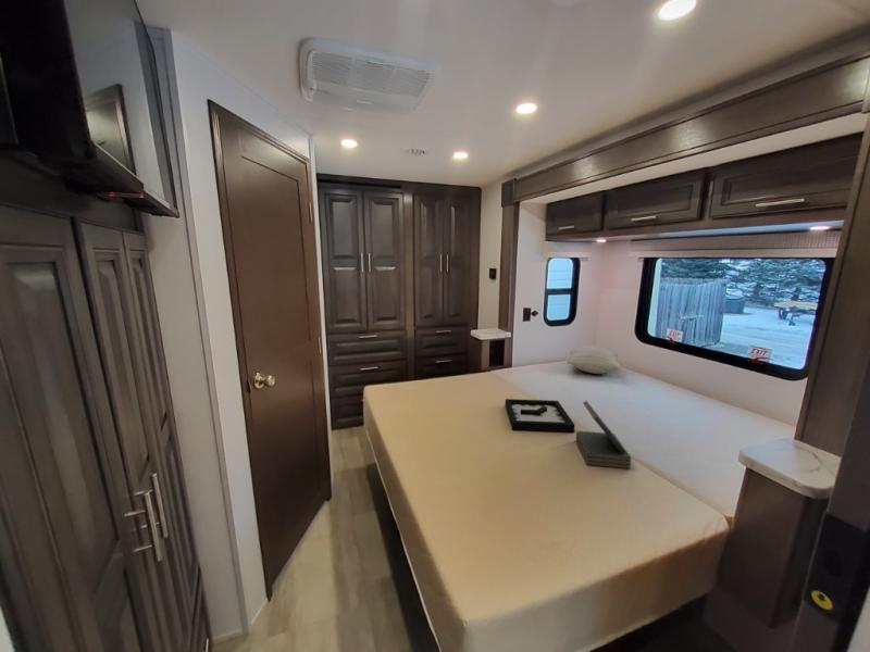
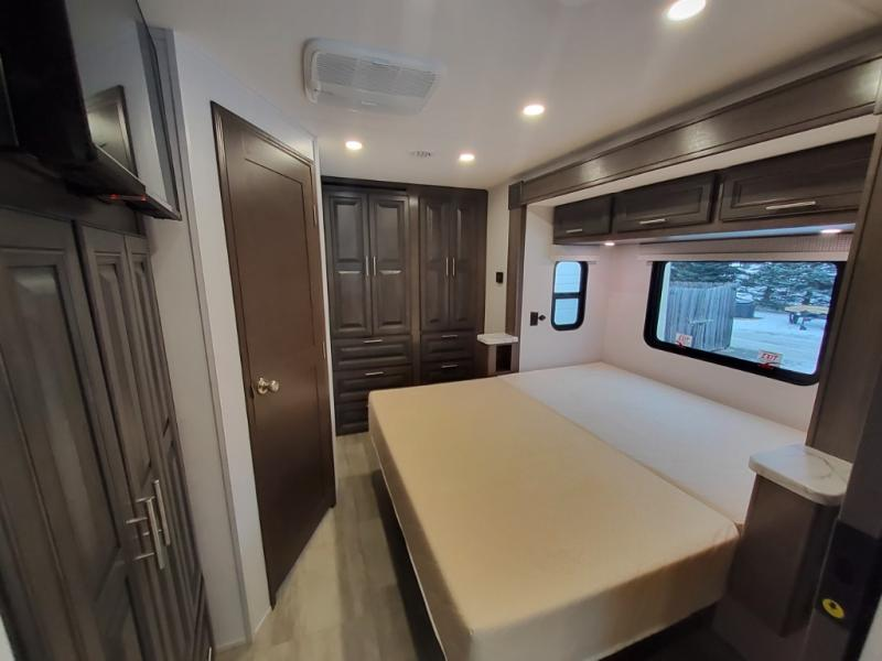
- decorative tray (536, 414)
- pillow (593, 359)
- bible (604, 430)
